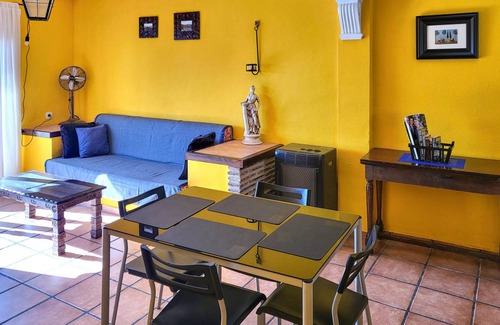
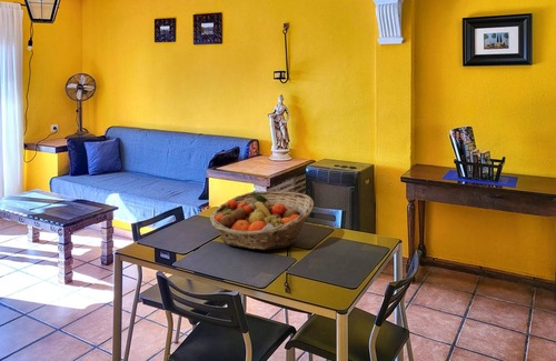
+ fruit basket (261, 218)
